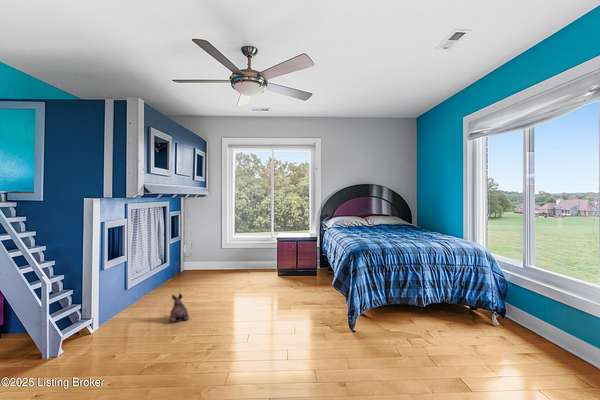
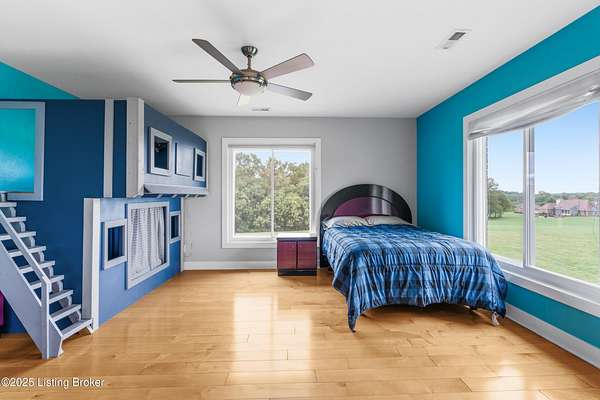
- plush toy (177, 306)
